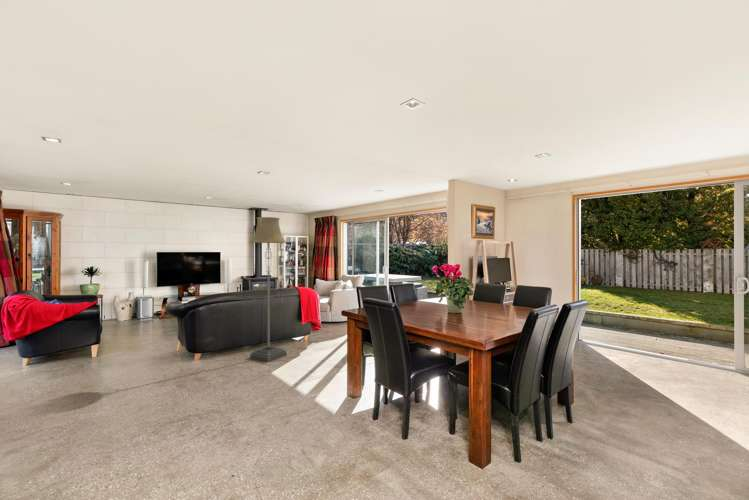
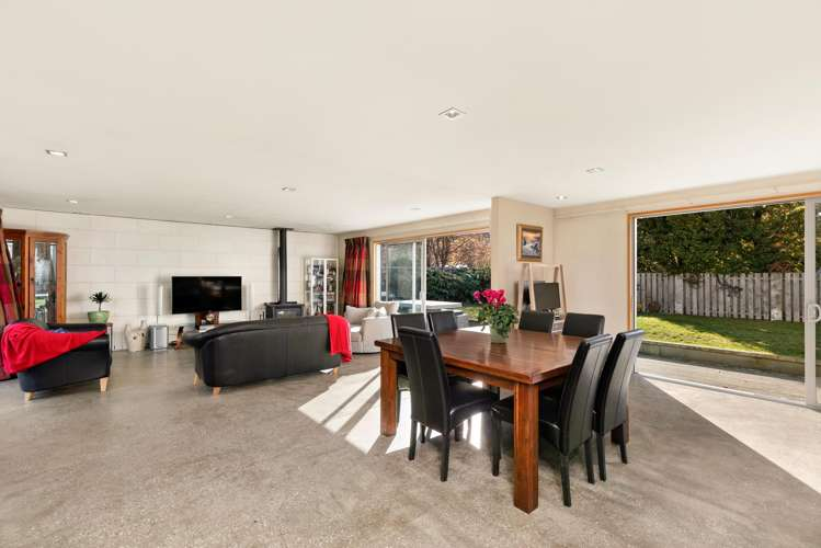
- floor lamp (268, 287)
